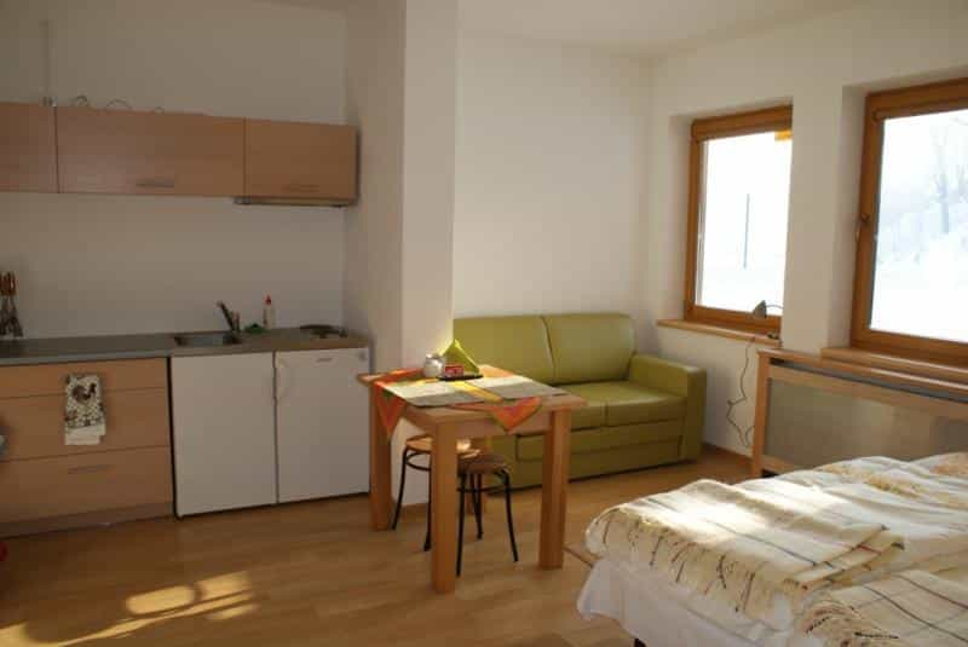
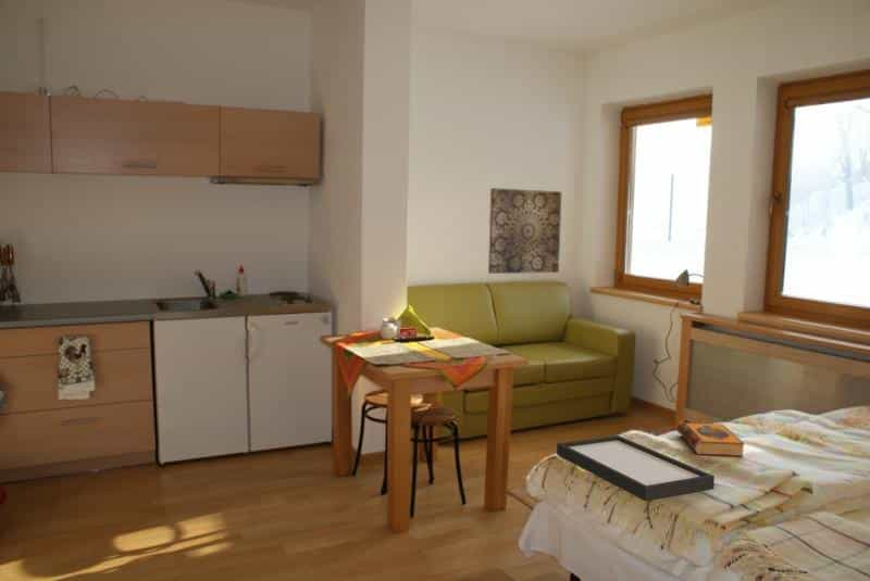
+ hardback book (708, 438)
+ tray (630, 464)
+ wall art (525, 231)
